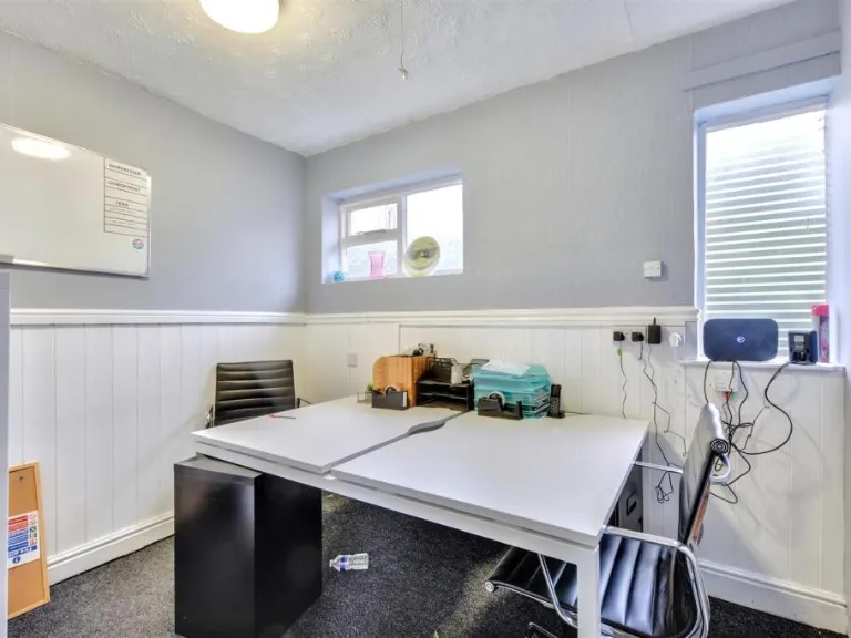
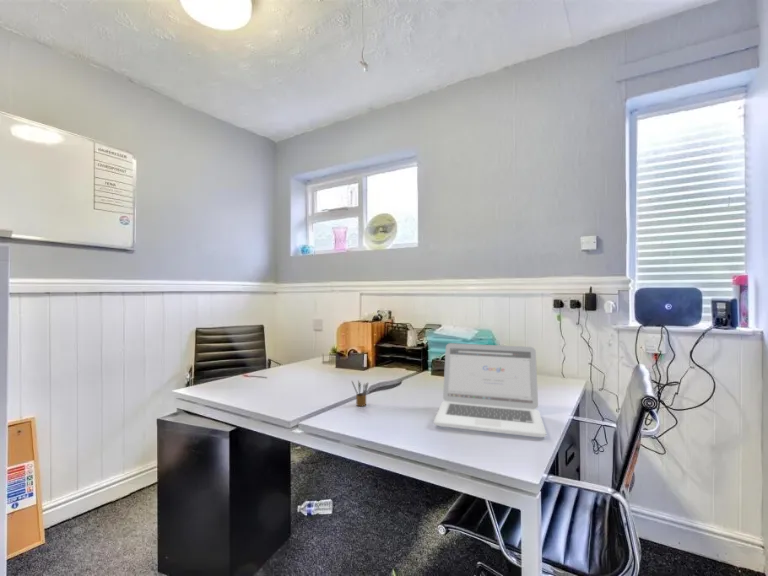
+ laptop (488, 384)
+ pencil box (359, 392)
